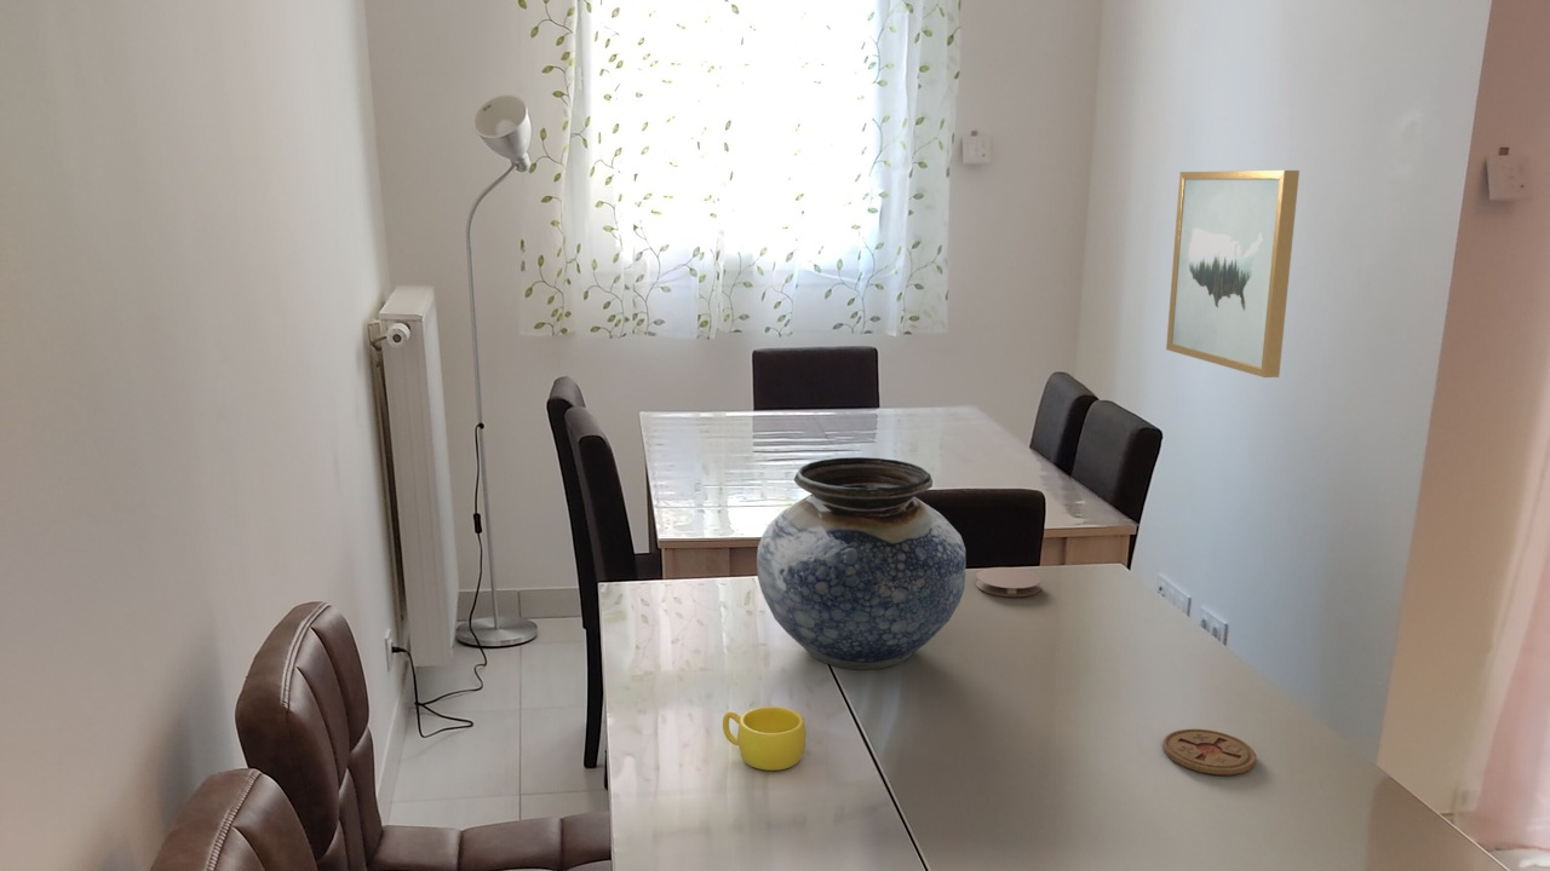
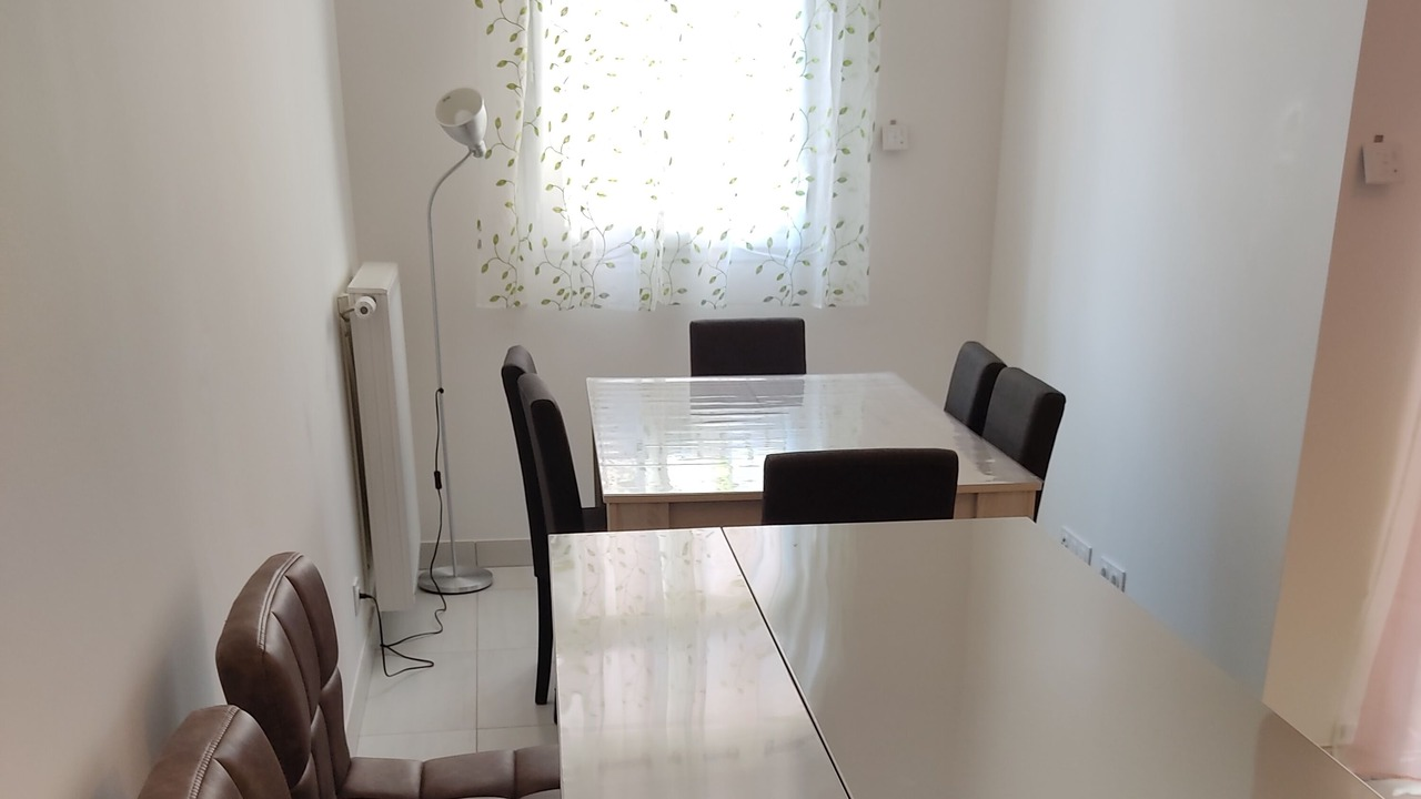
- wall art (1225, 267)
- cup (762, 737)
- coaster (1209, 750)
- vase (861, 561)
- coaster (1008, 581)
